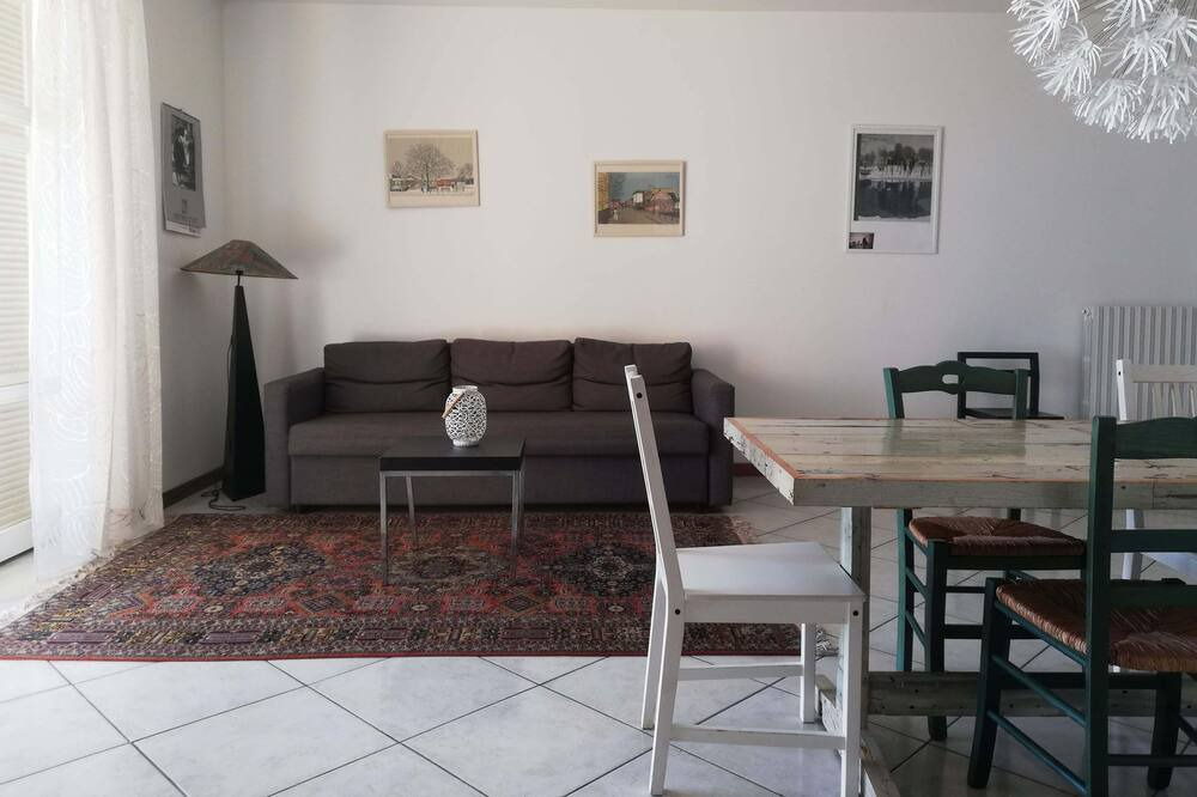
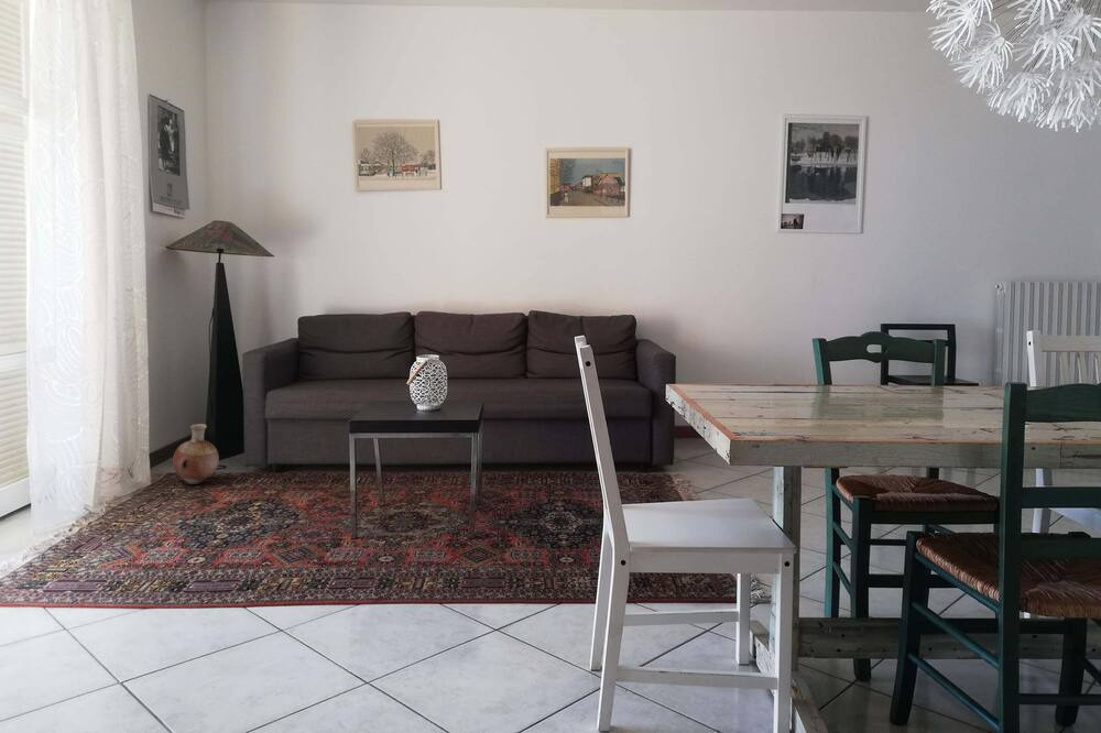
+ vase (195, 453)
